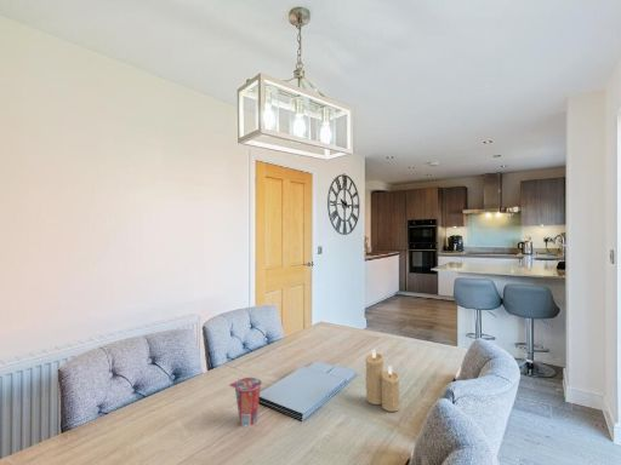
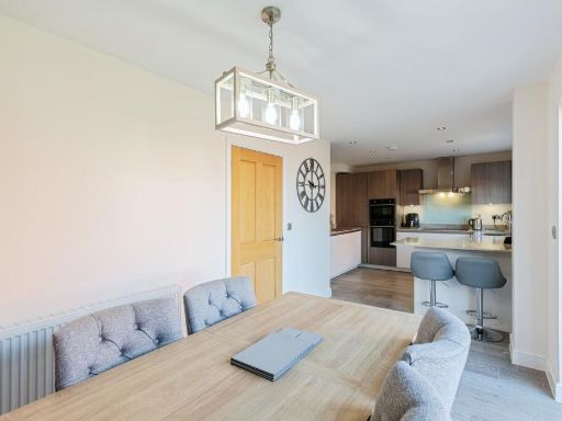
- candle (382, 378)
- cup (246, 402)
